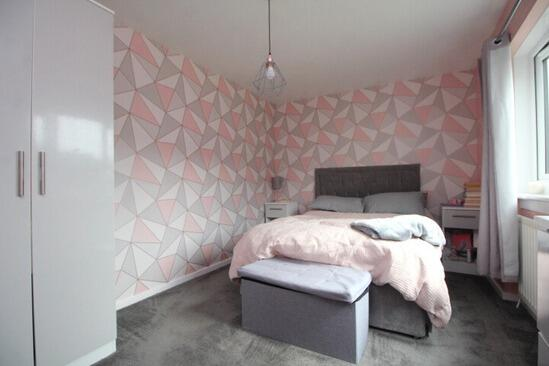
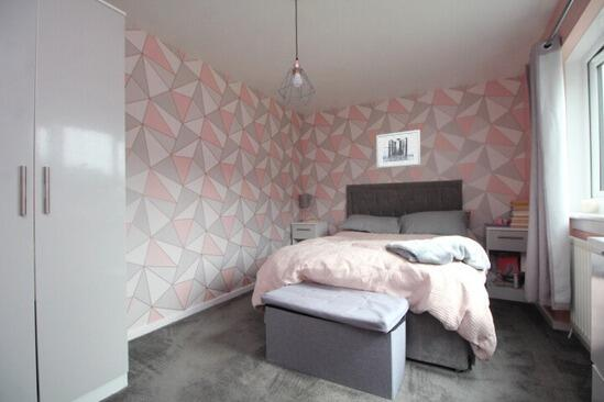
+ wall art (397, 149)
